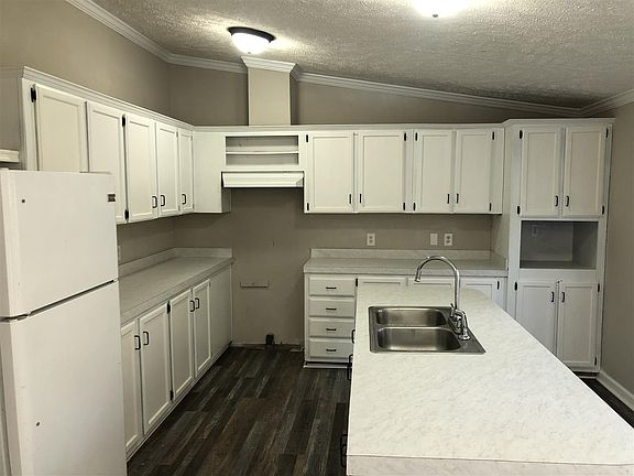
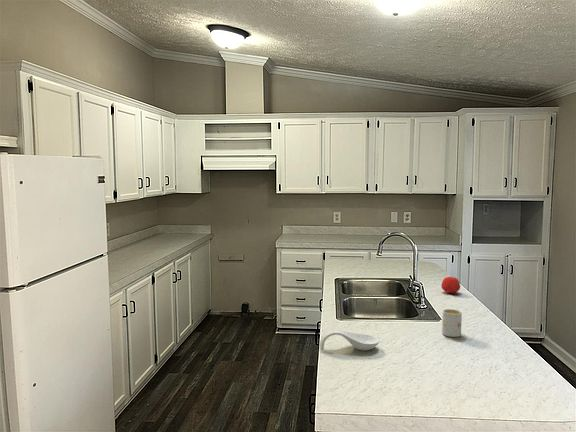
+ spoon rest (349, 339)
+ mug (450, 321)
+ apple (450, 284)
